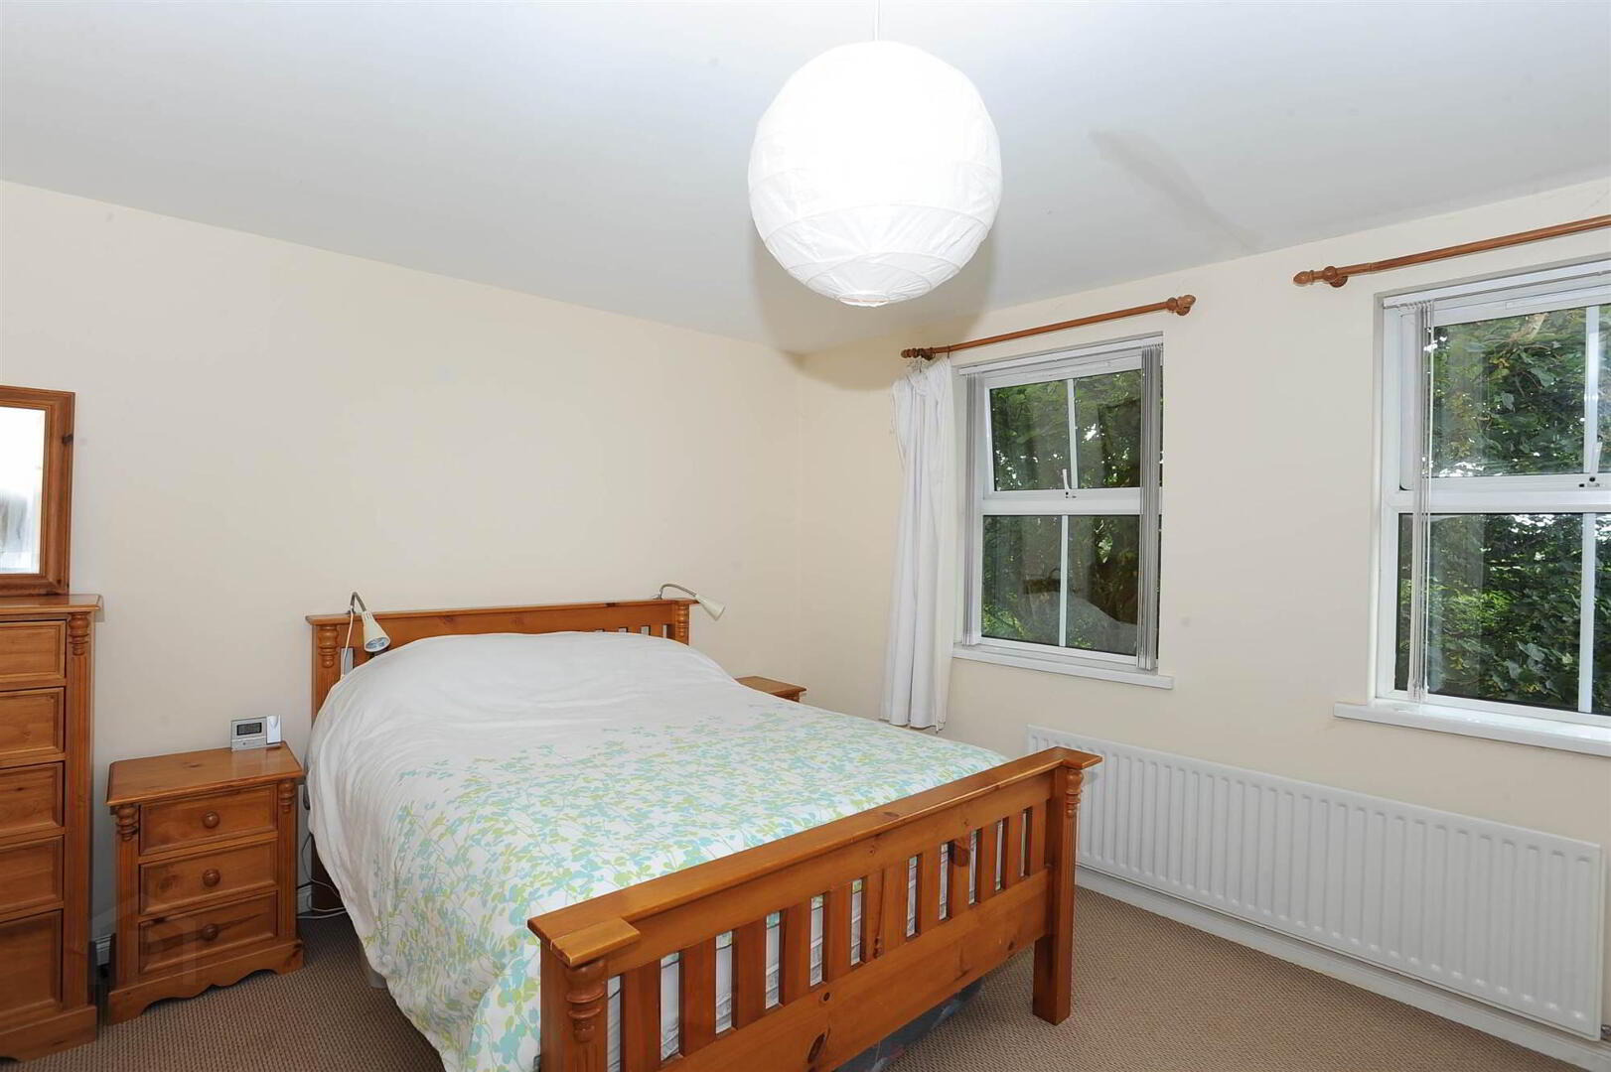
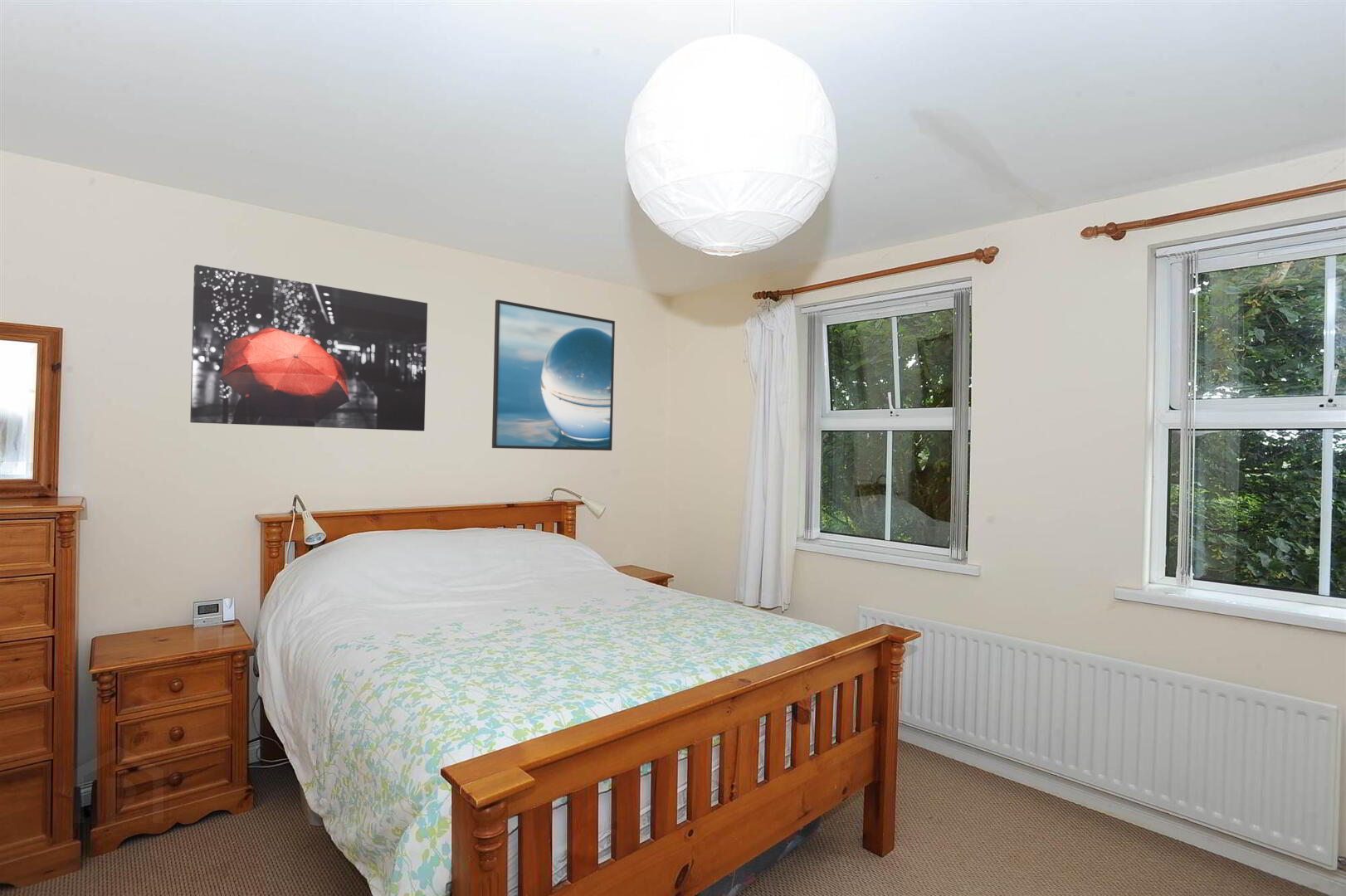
+ wall art (320, 357)
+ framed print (557, 380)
